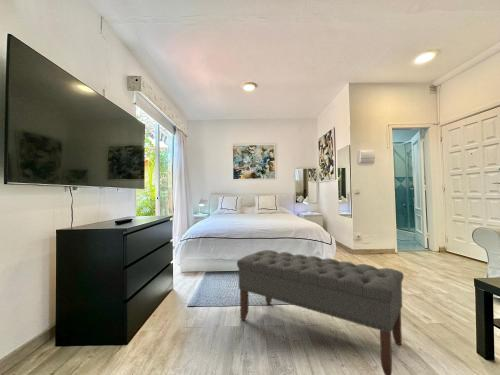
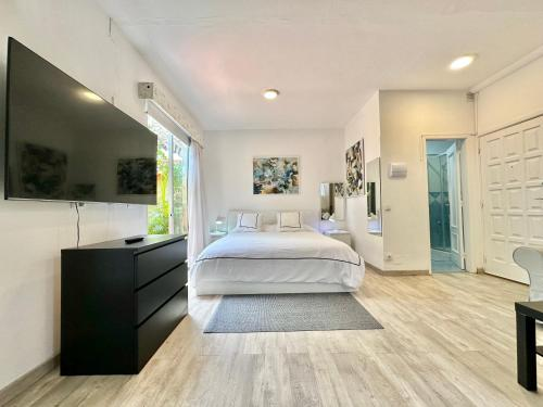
- bench (312, 295)
